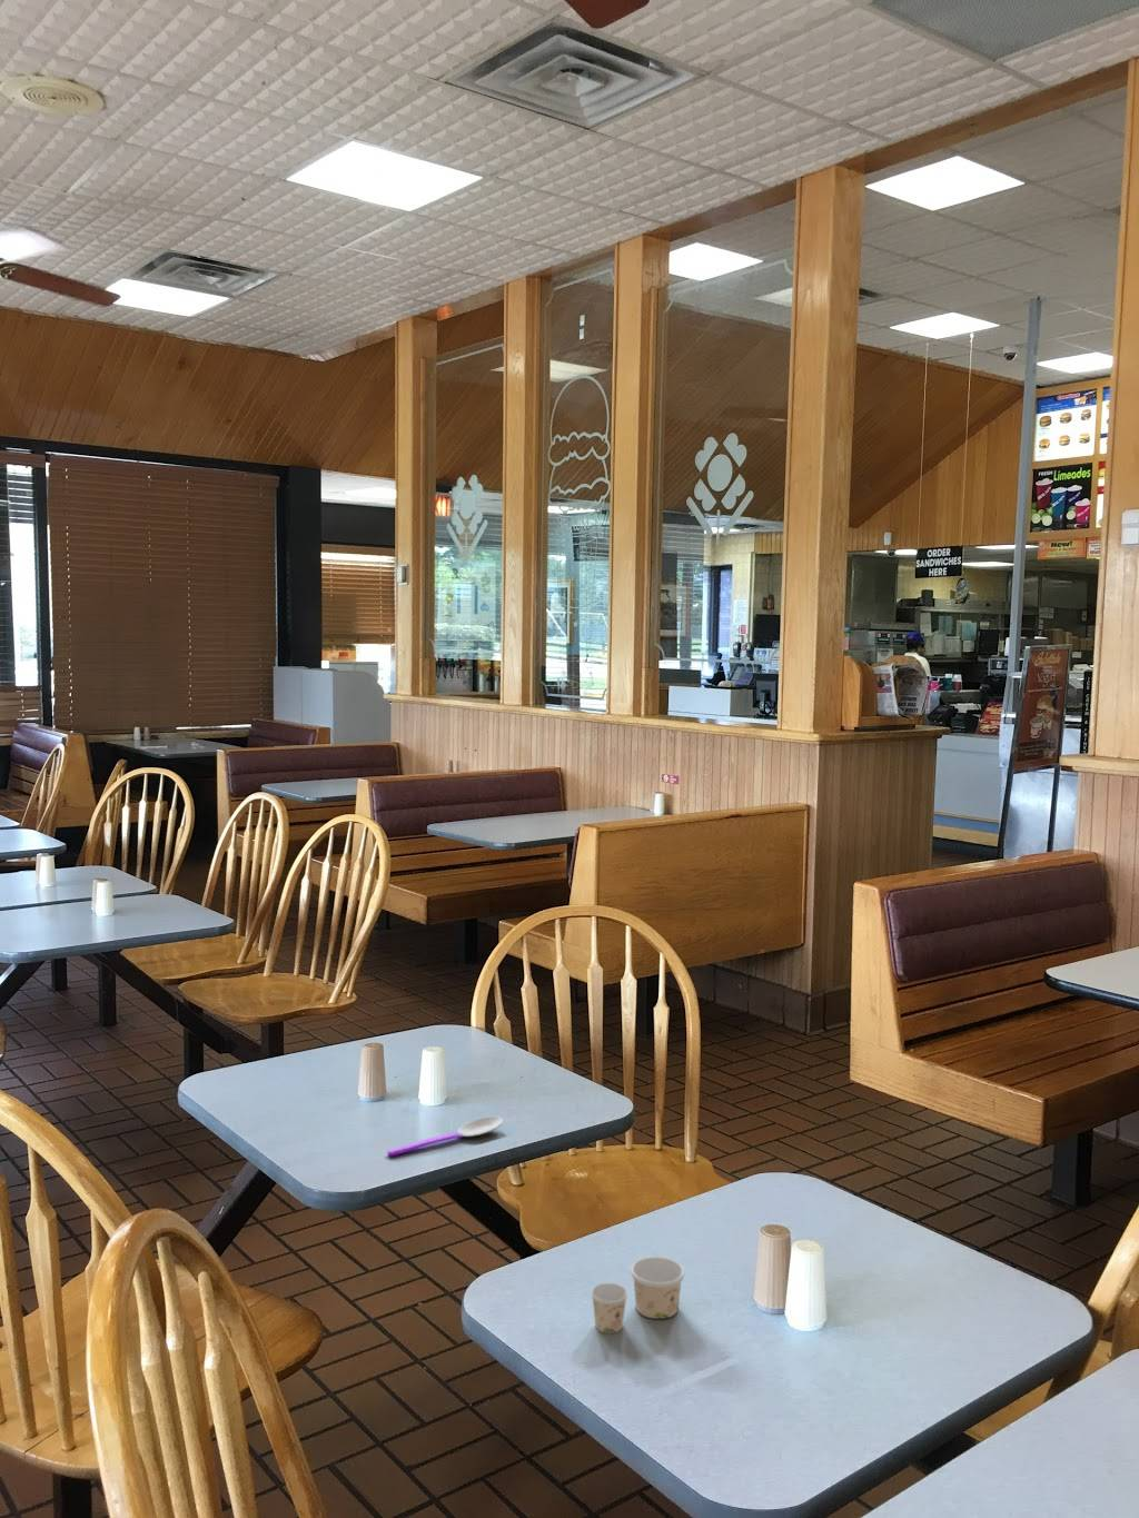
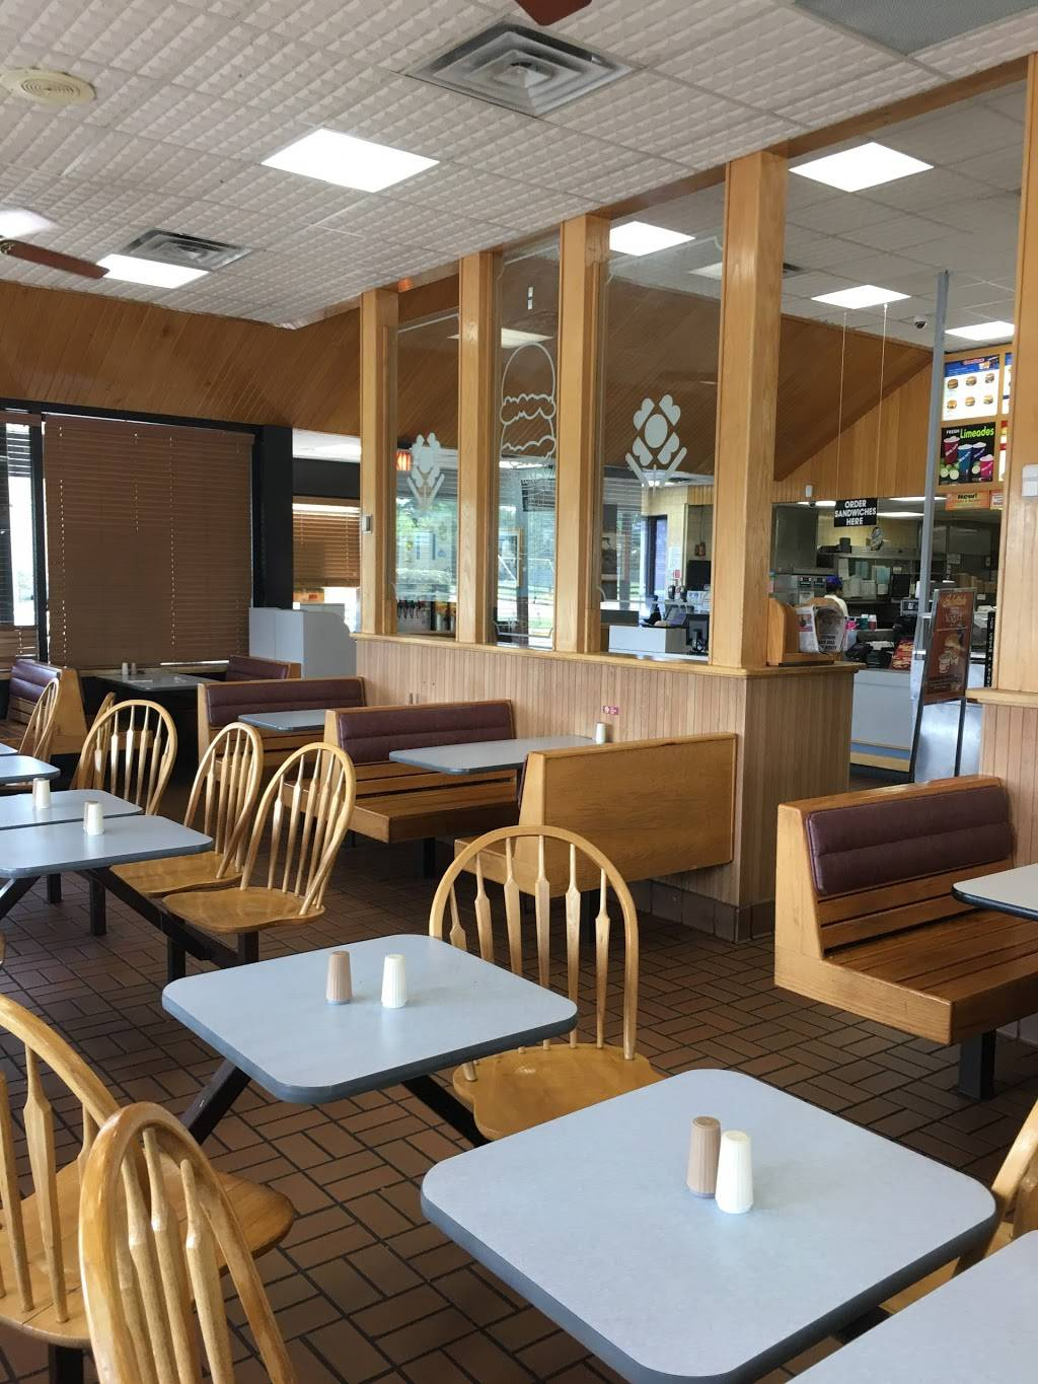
- spoon (446, 1135)
- paper cup (636, 1296)
